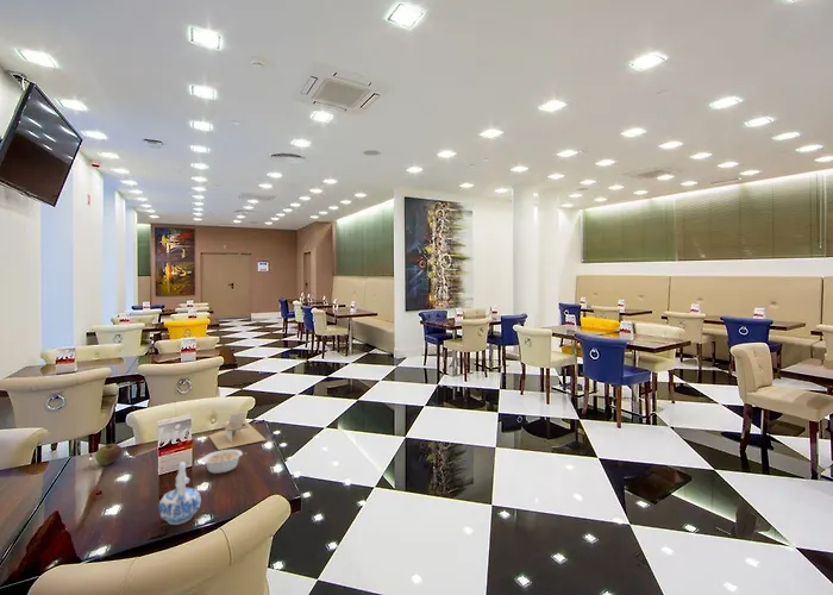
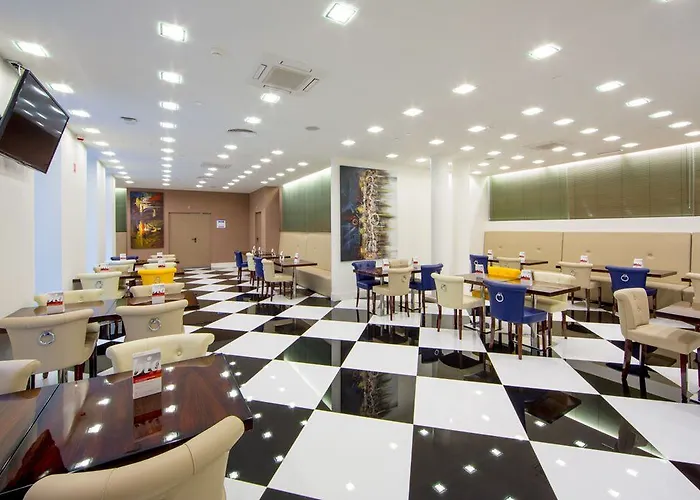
- apple (108, 452)
- legume (224, 459)
- napkin holder (236, 424)
- ceramic pitcher (180, 488)
